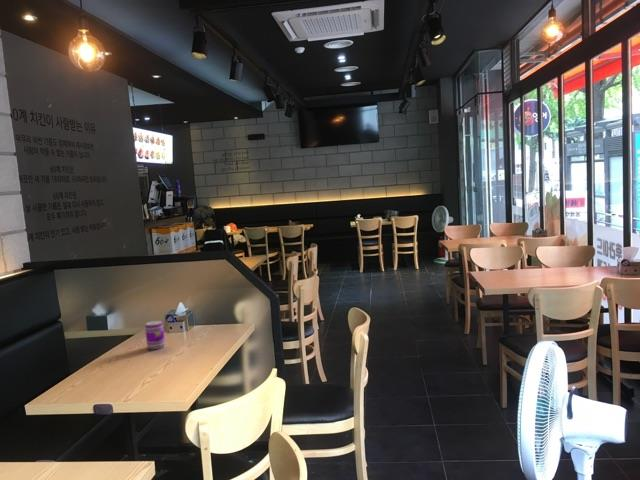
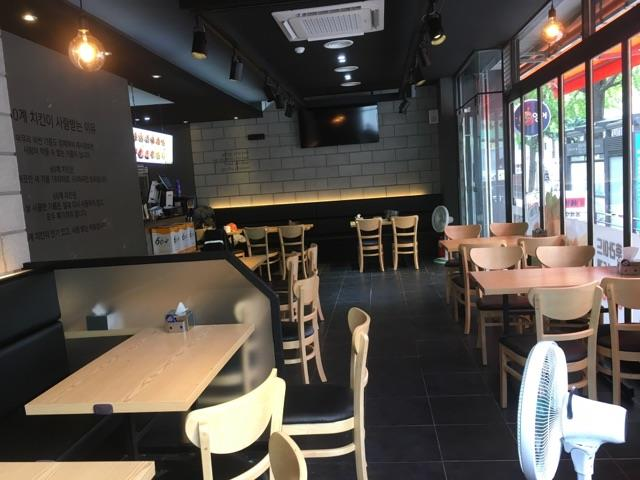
- beverage can (155, 334)
